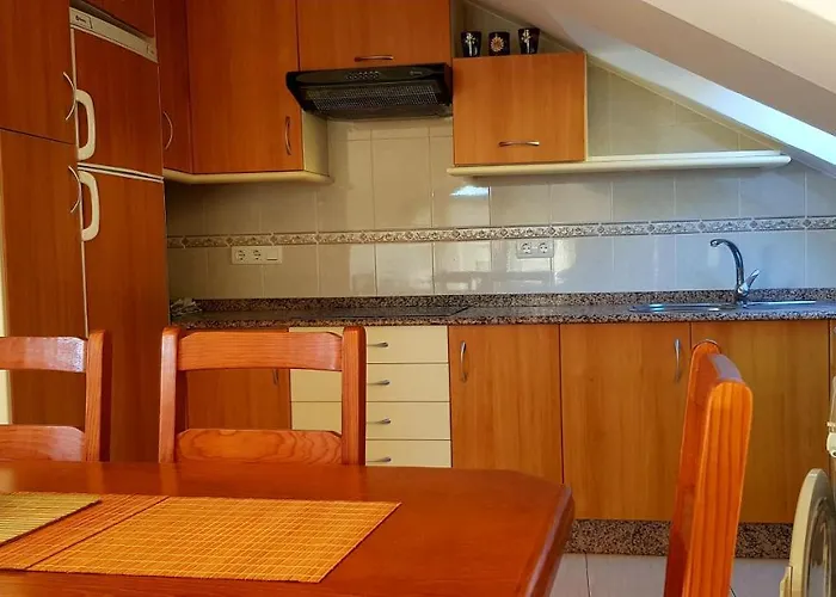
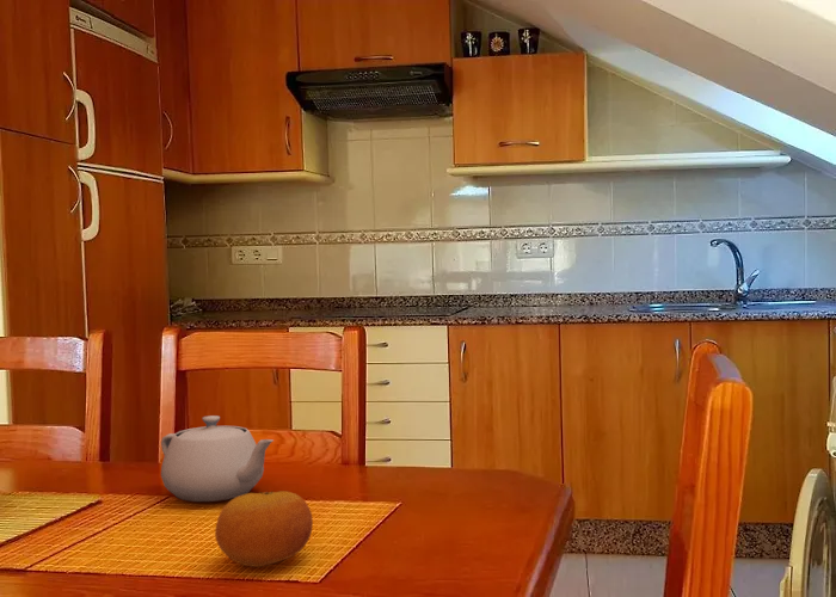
+ fruit (264, 525)
+ teapot (216, 455)
